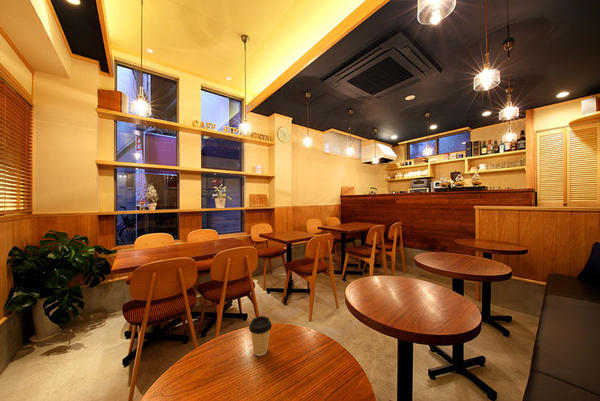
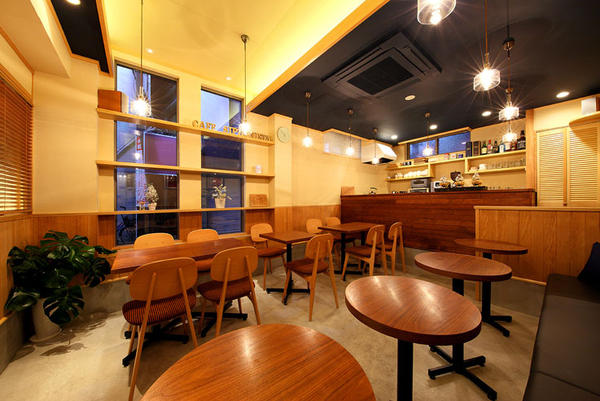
- coffee cup (260, 336)
